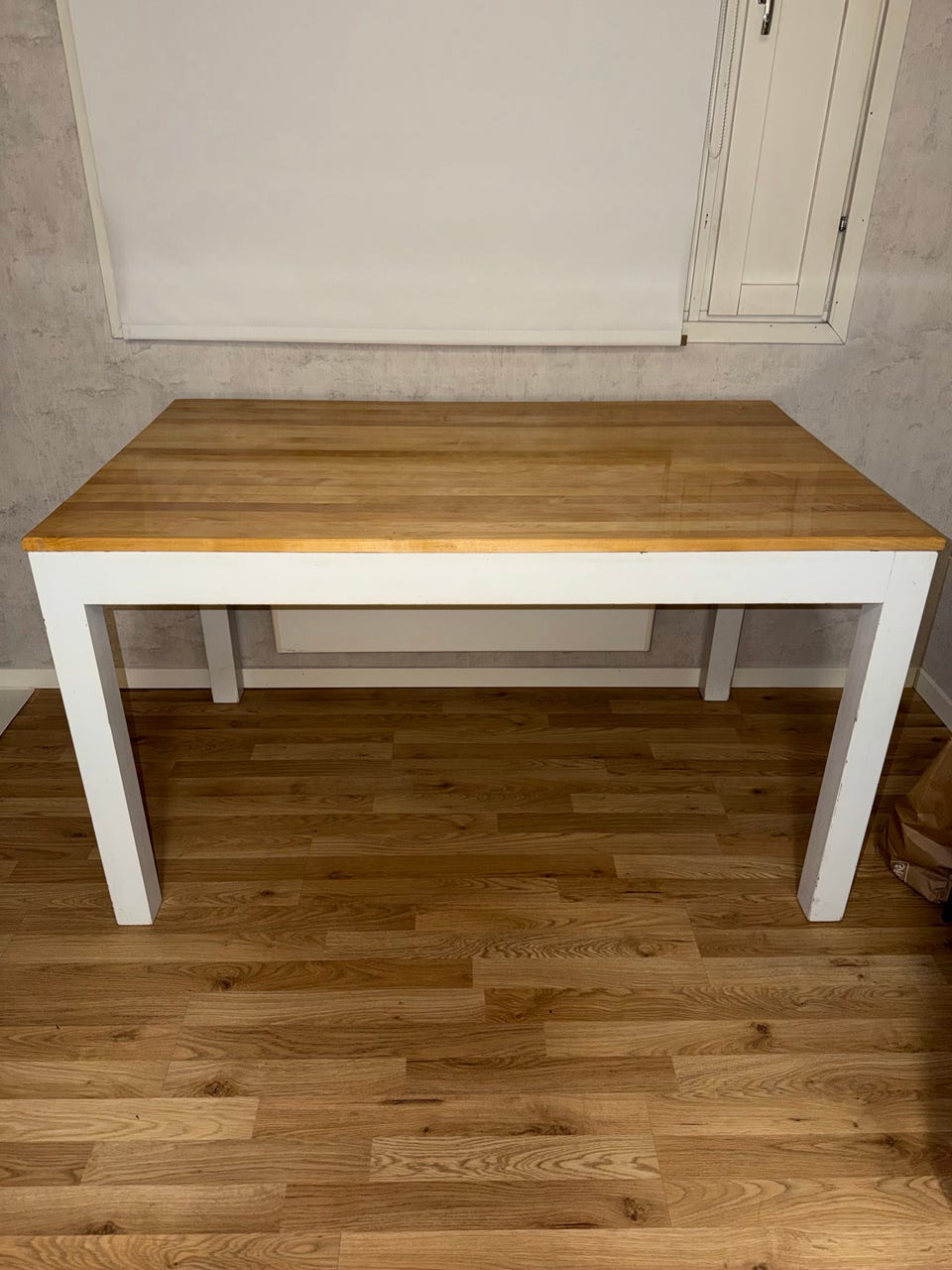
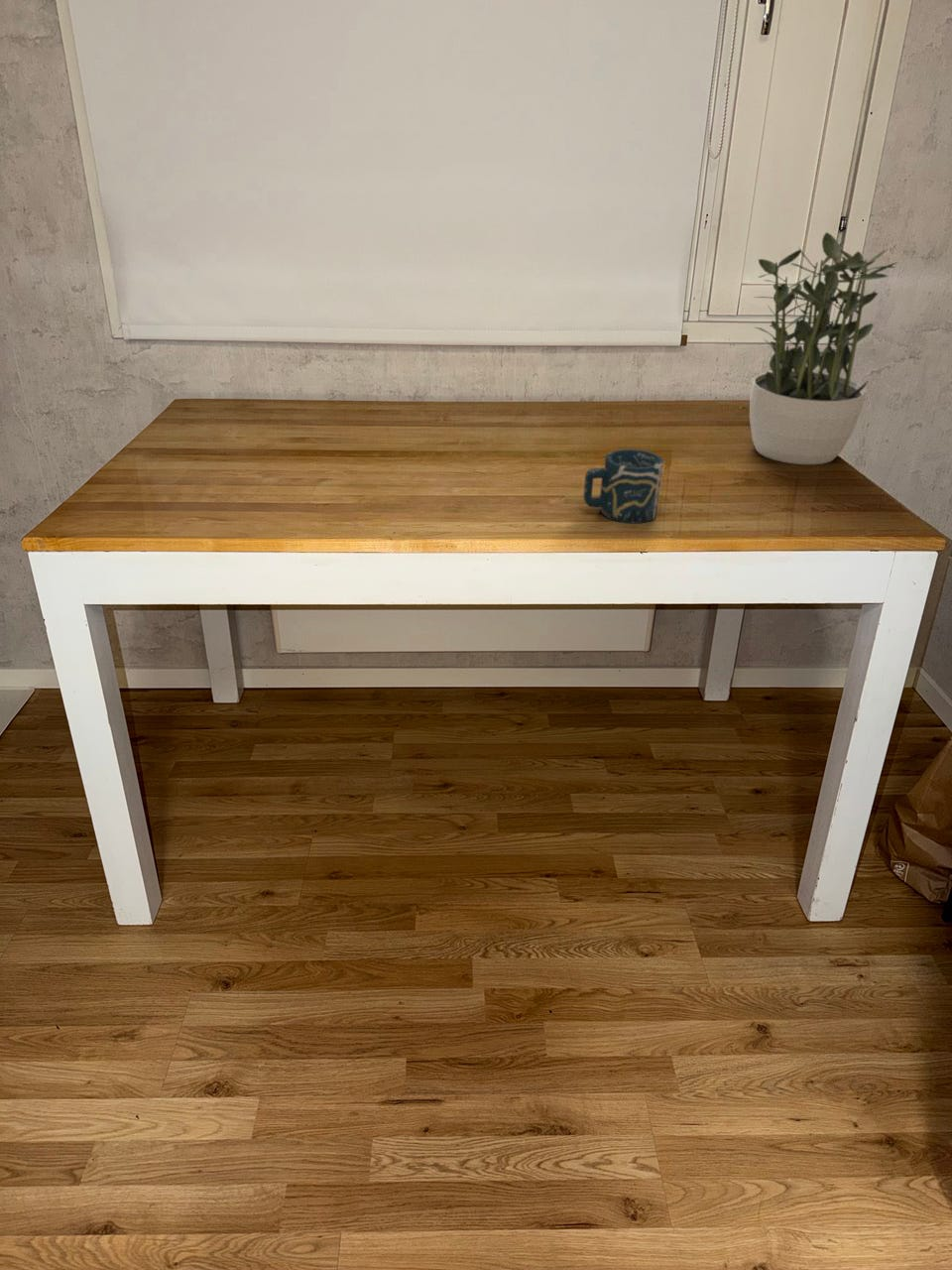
+ potted plant (807, 346)
+ cup (622, 486)
